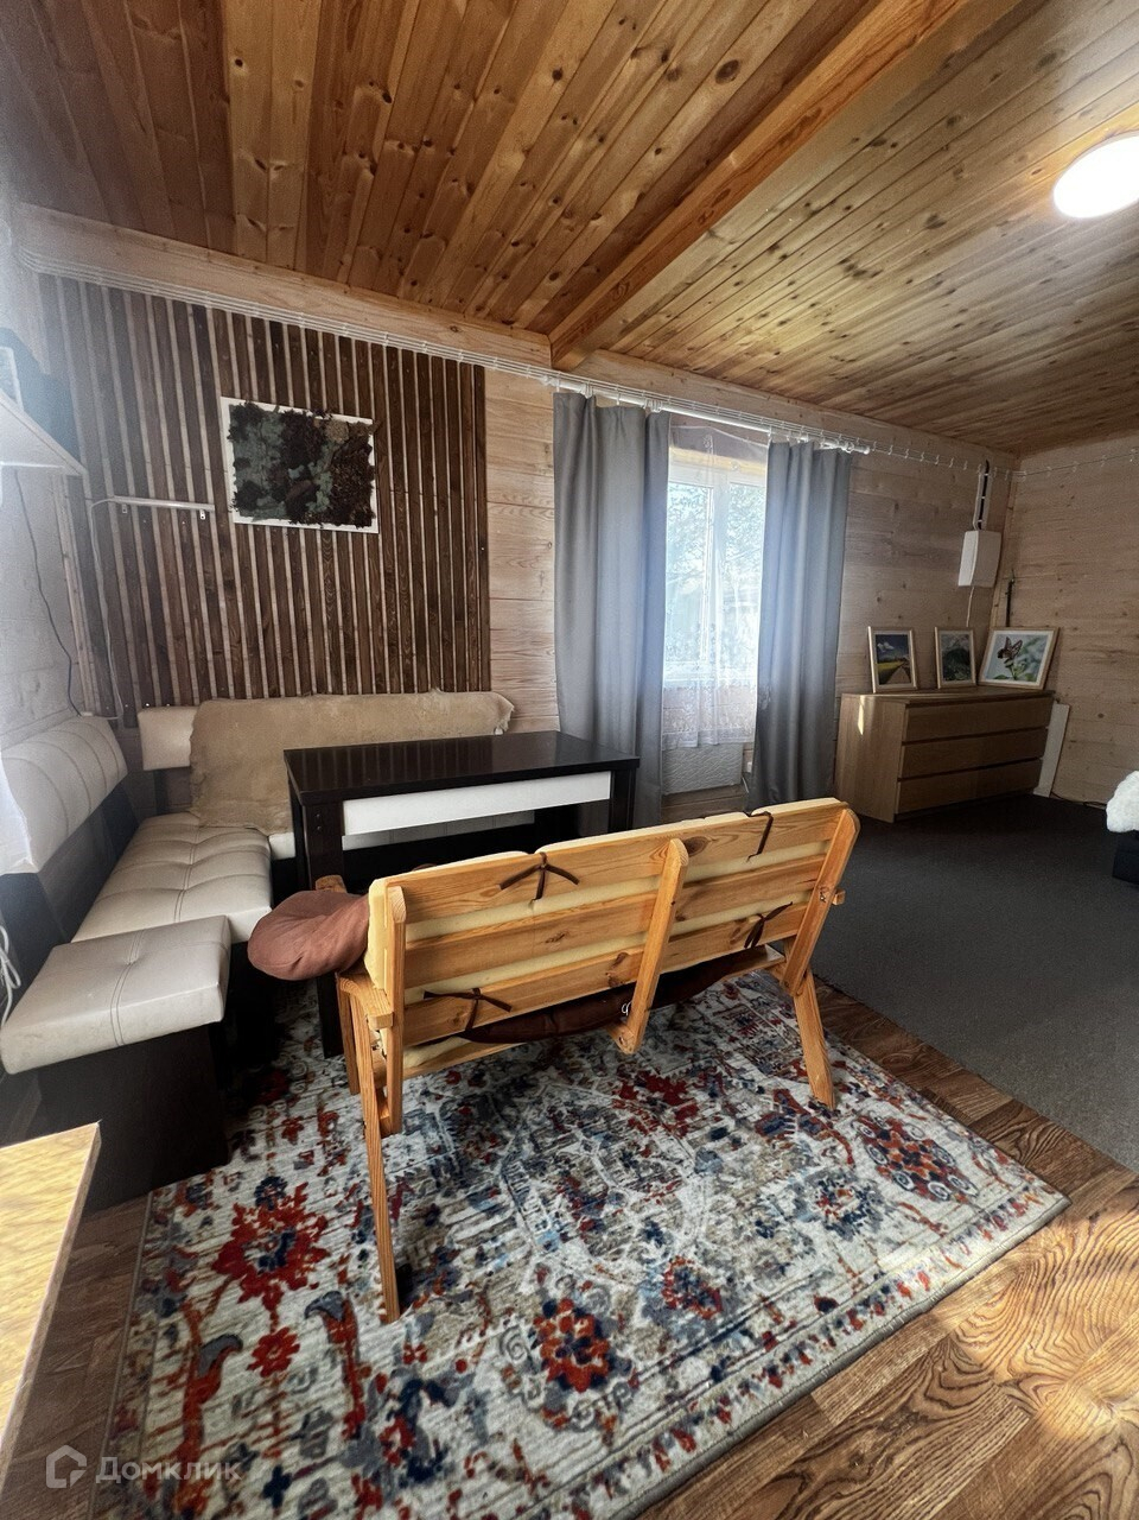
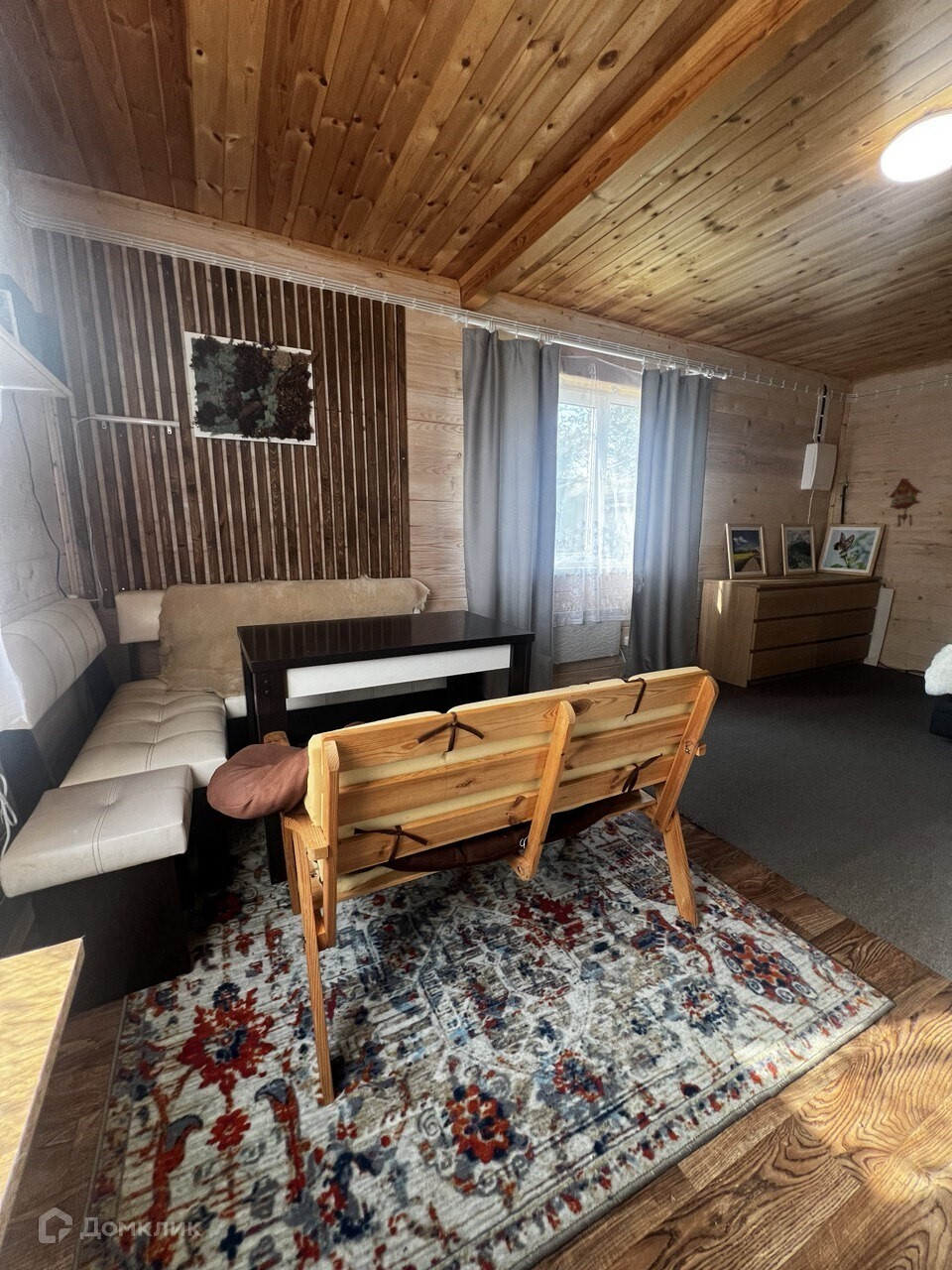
+ cuckoo clock (902, 502)
